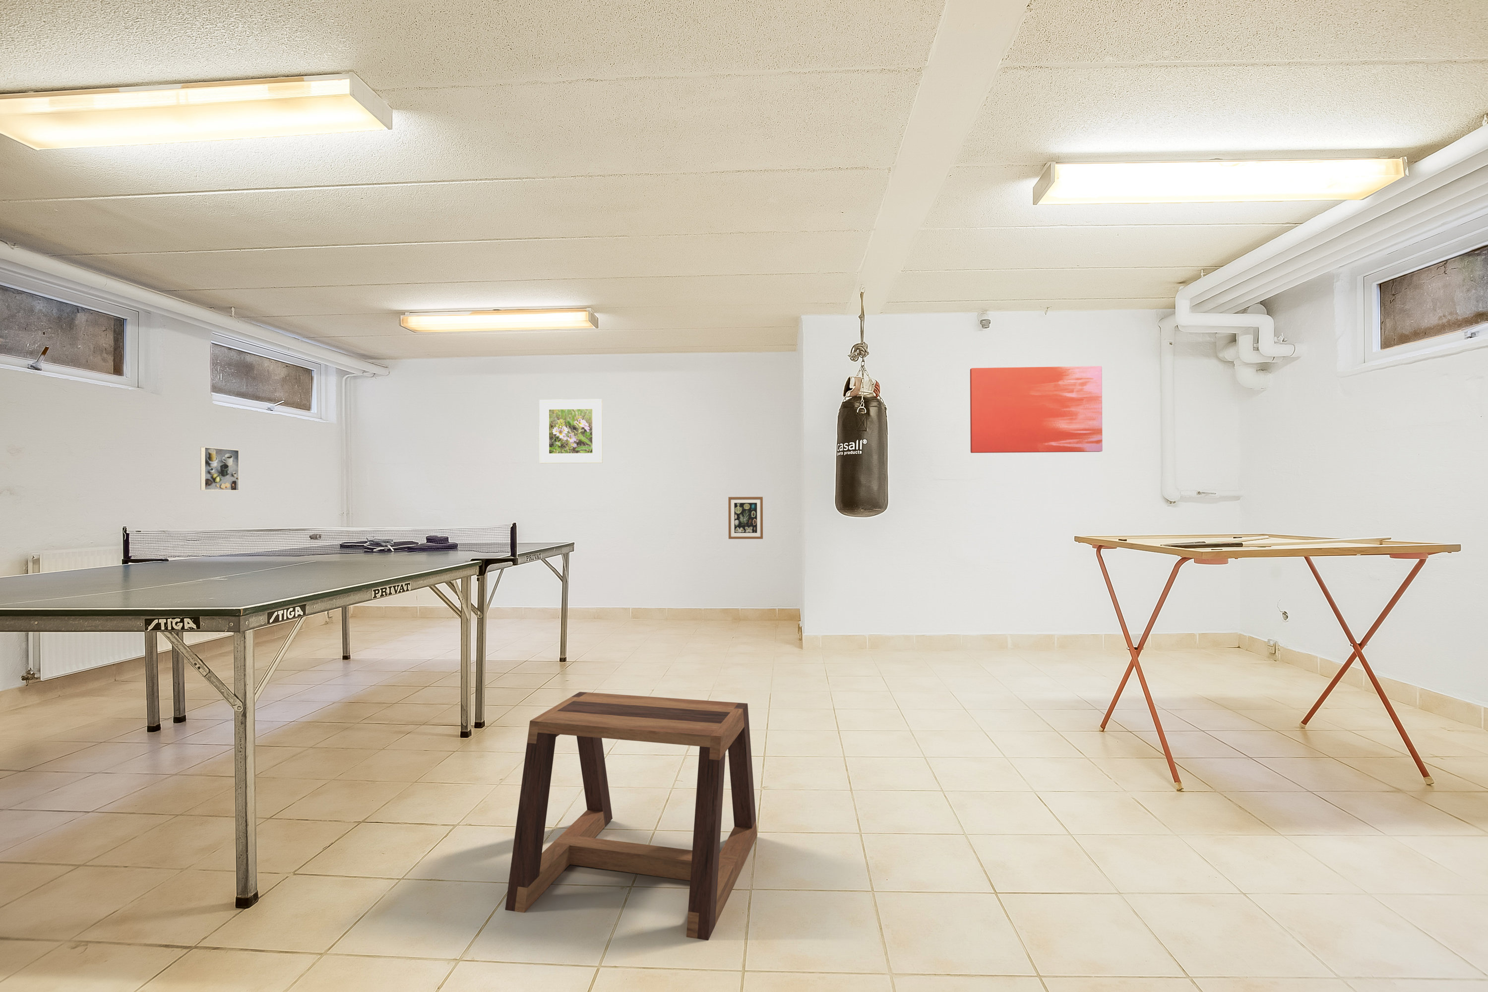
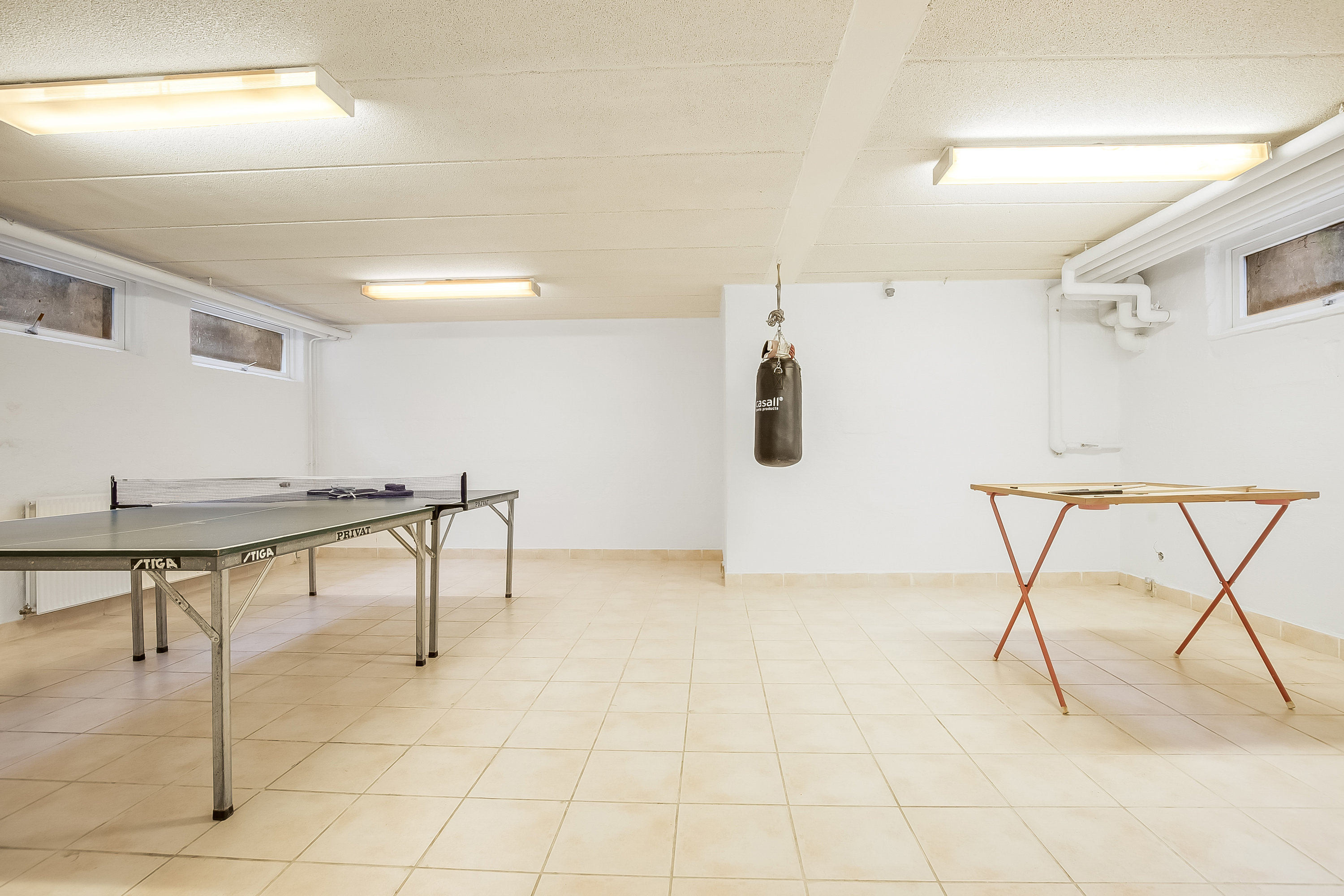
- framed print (220, 469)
- wall art (1035, 410)
- stool (609, 795)
- wall art (745, 518)
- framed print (570, 431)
